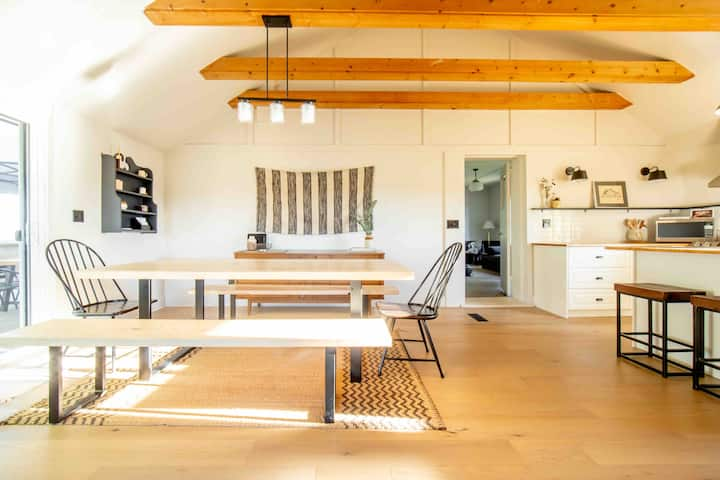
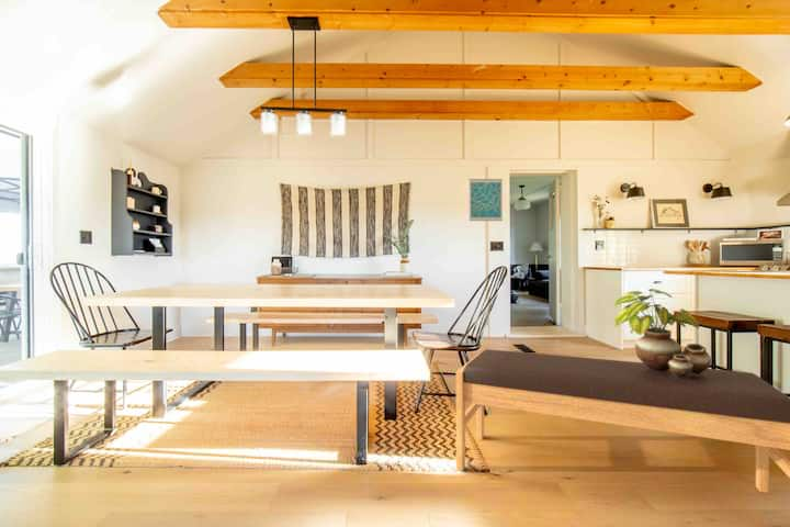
+ potted plant (658, 329)
+ bench (603, 422)
+ wall art (485, 200)
